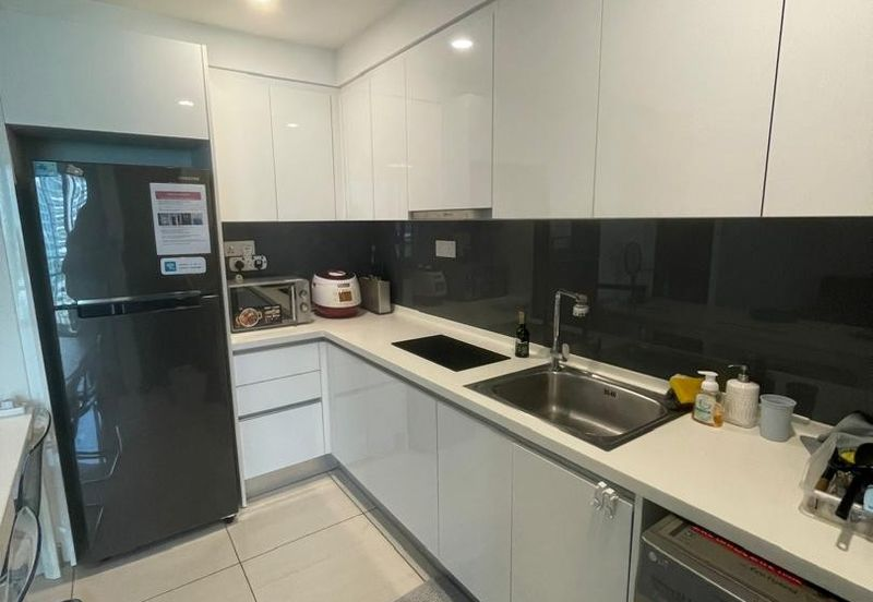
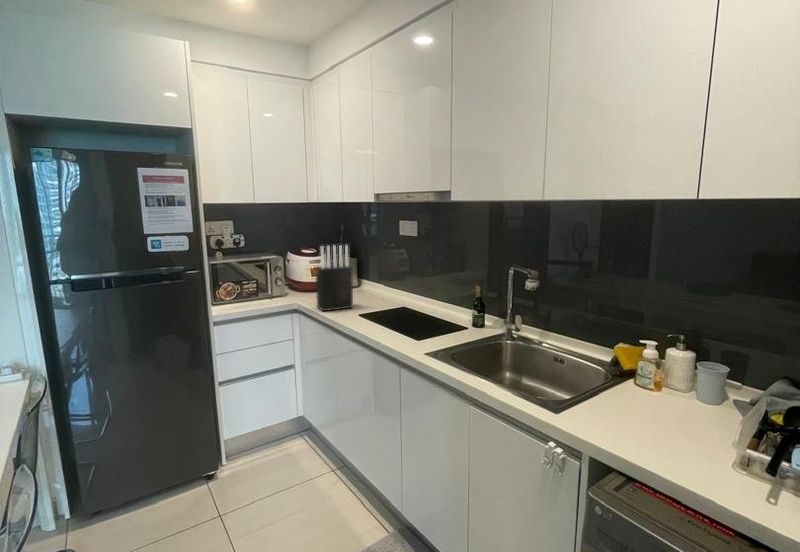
+ knife block (333, 276)
